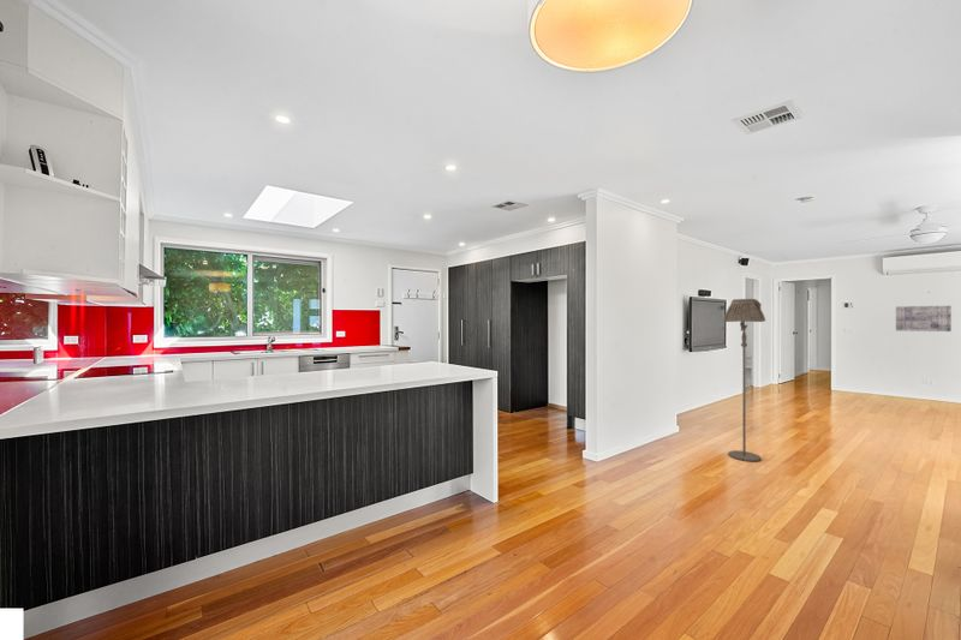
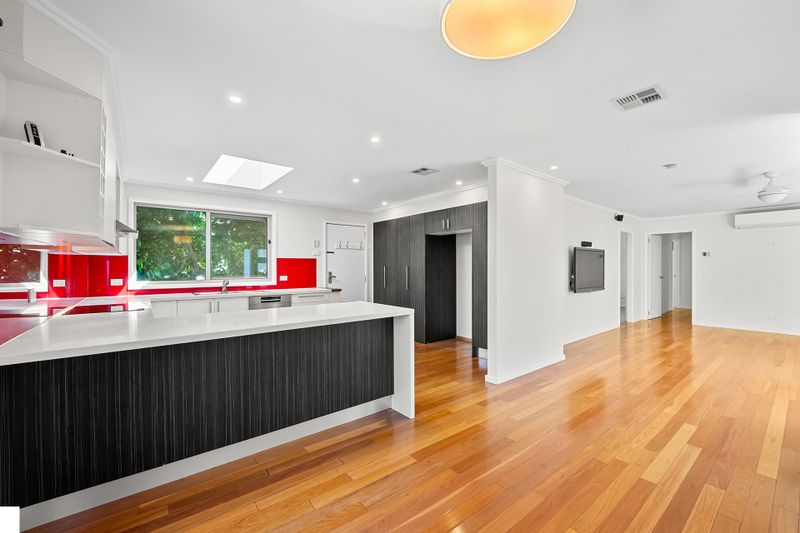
- floor lamp (744, 377)
- wall art (921, 318)
